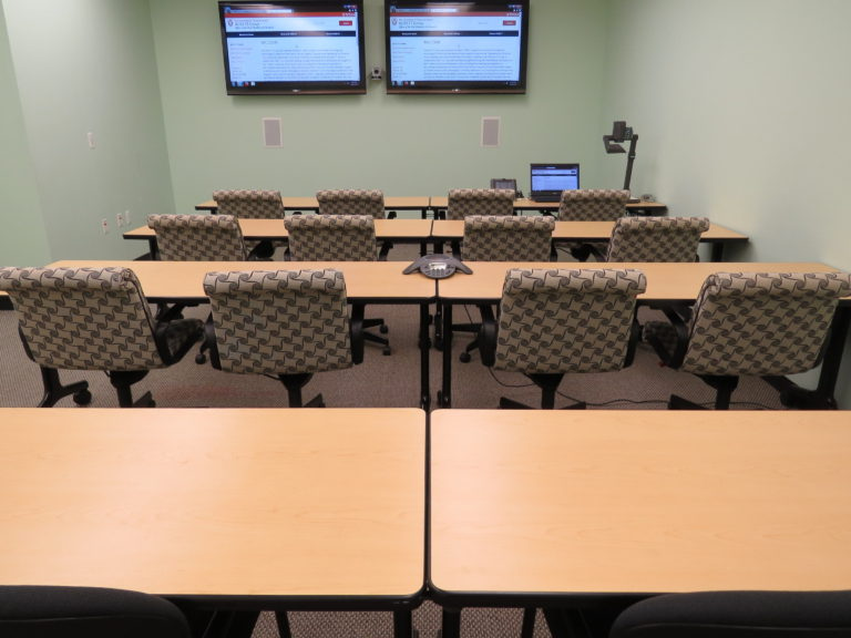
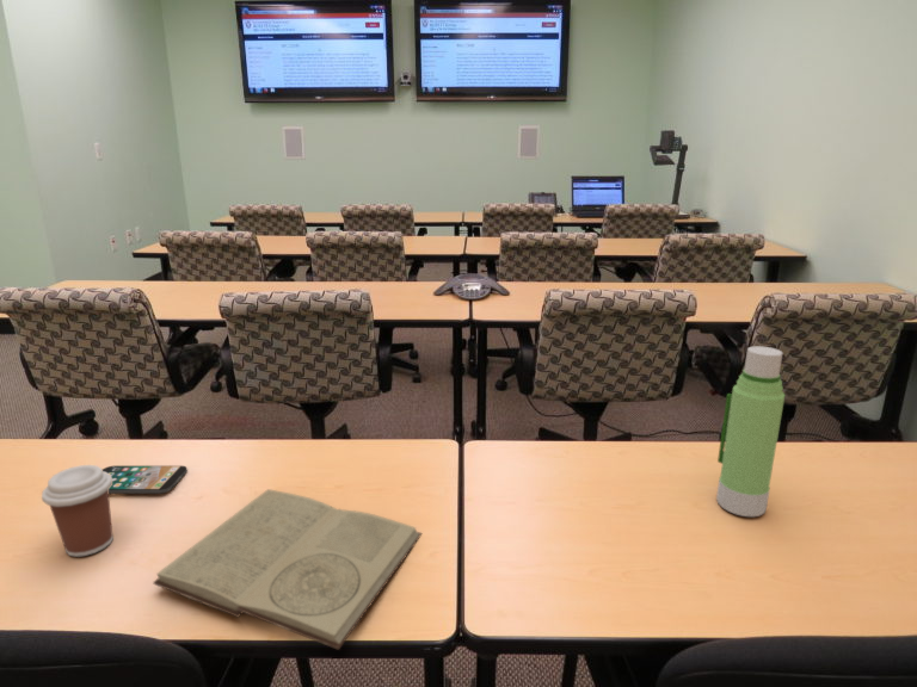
+ smartphone (136, 478)
+ coffee cup (82, 509)
+ water bottle (751, 429)
+ book (296, 553)
